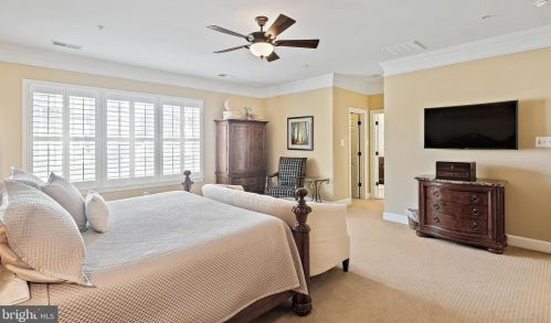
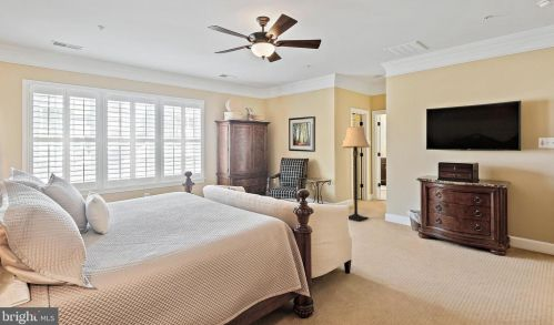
+ lamp (355, 173)
